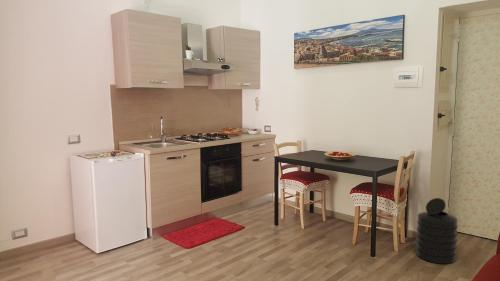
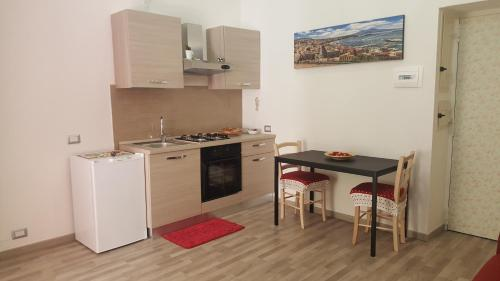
- trash can (436, 227)
